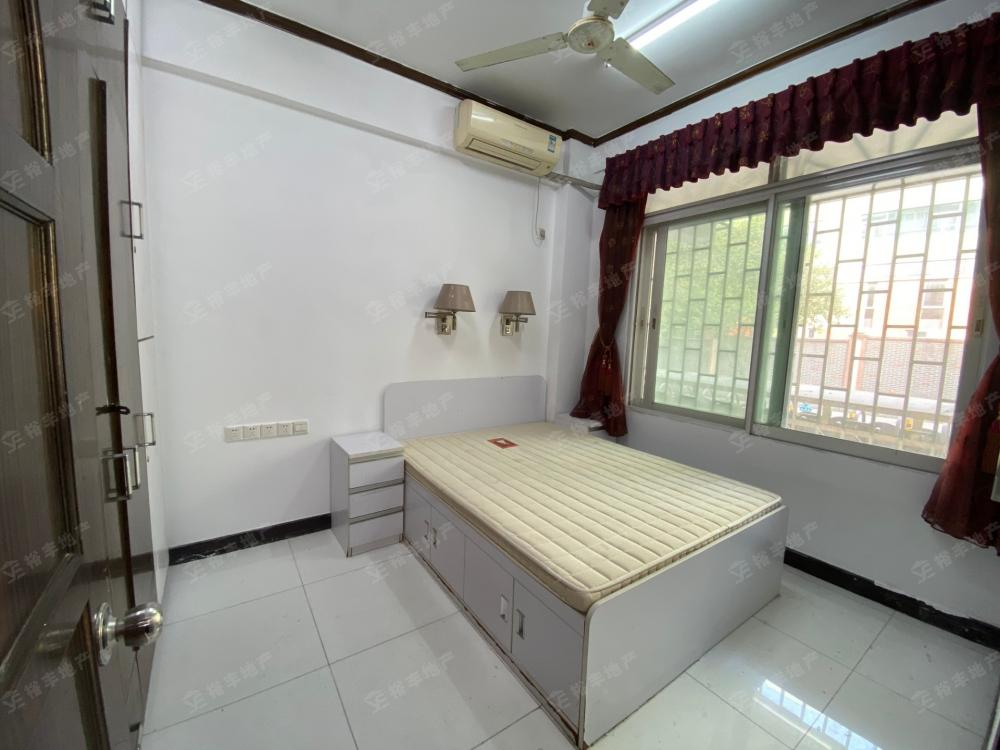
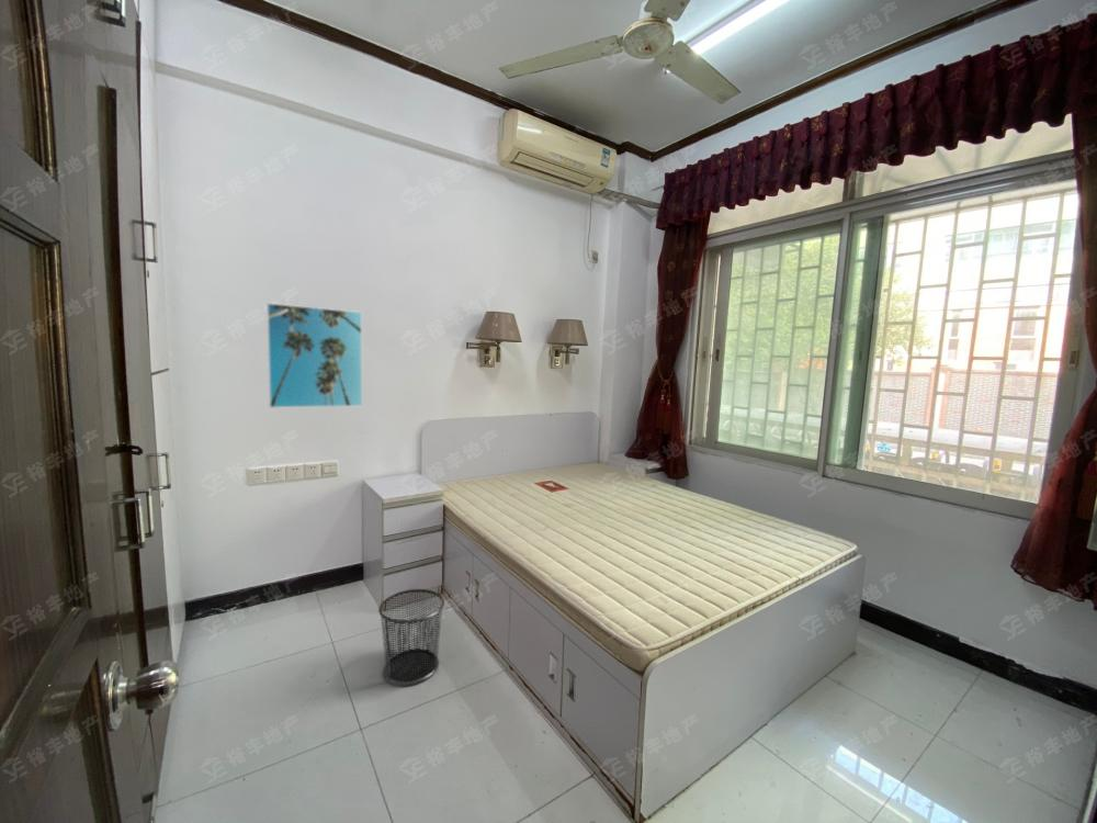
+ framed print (317, 358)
+ waste bin (411, 635)
